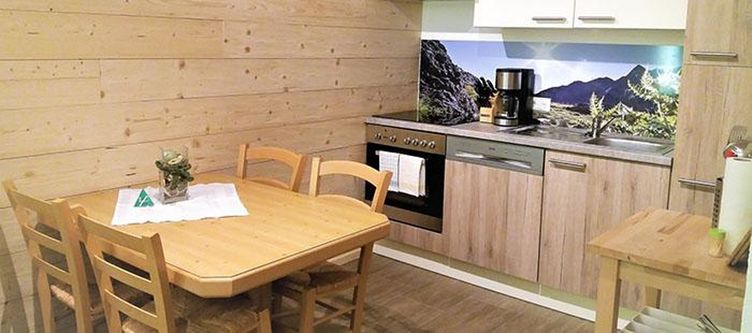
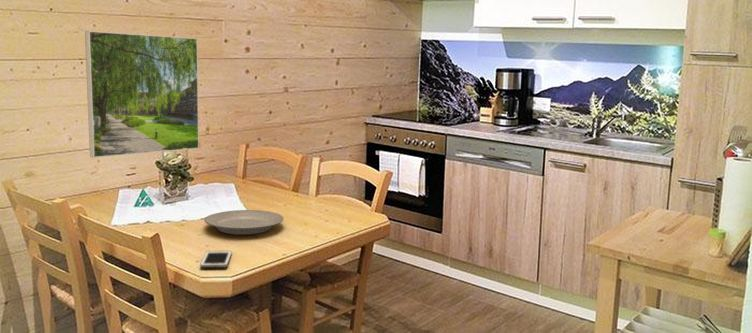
+ plate (244, 223)
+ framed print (146, 94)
+ cell phone (216, 259)
